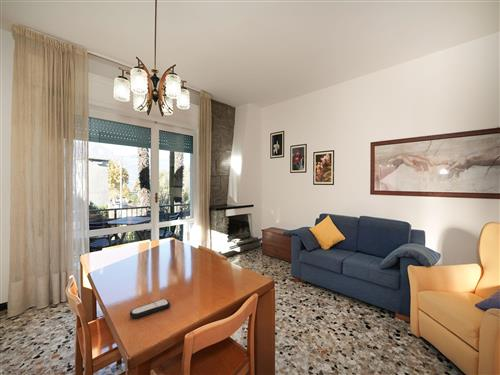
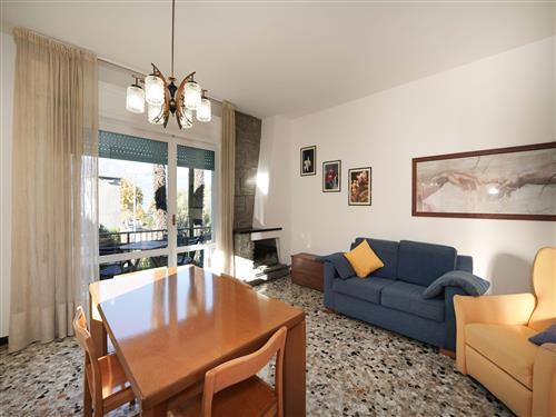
- remote control (150, 308)
